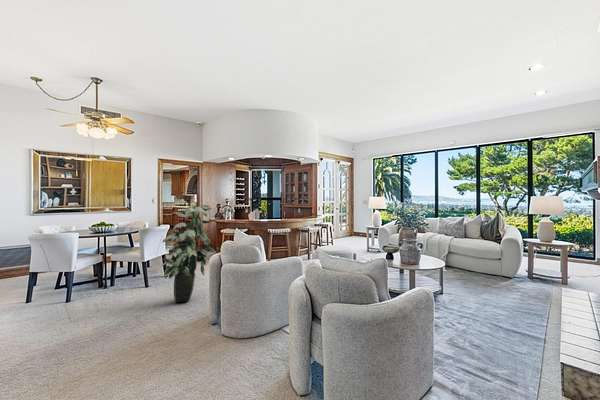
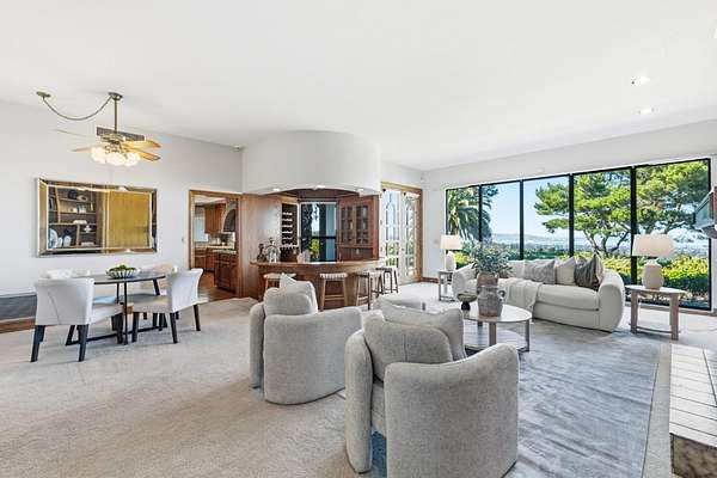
- indoor plant (186, 249)
